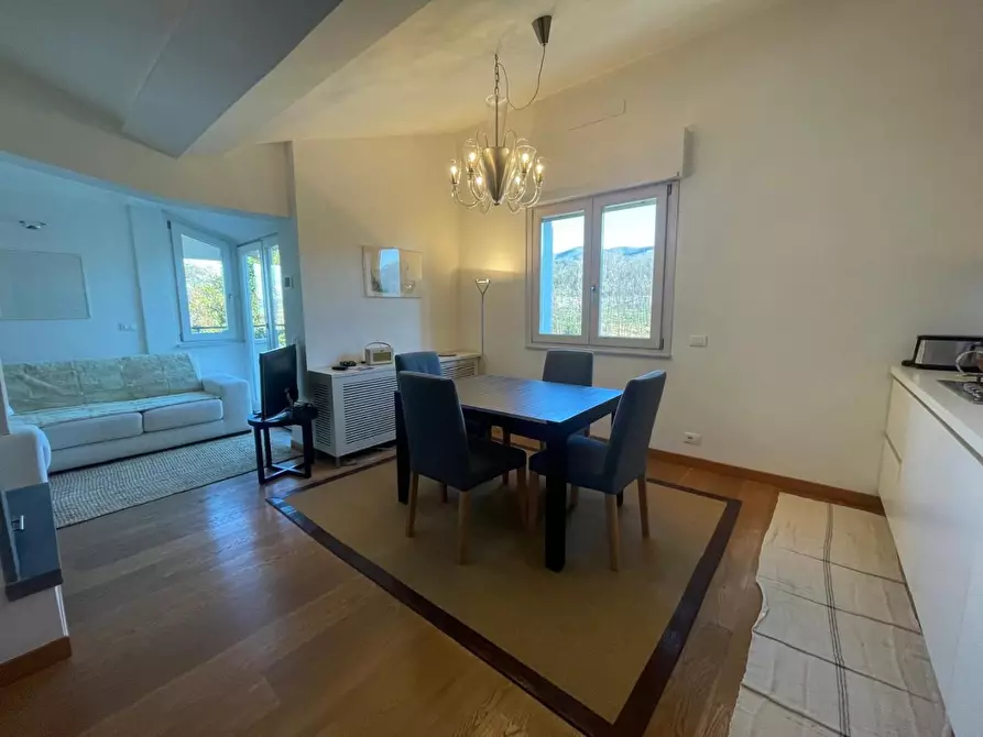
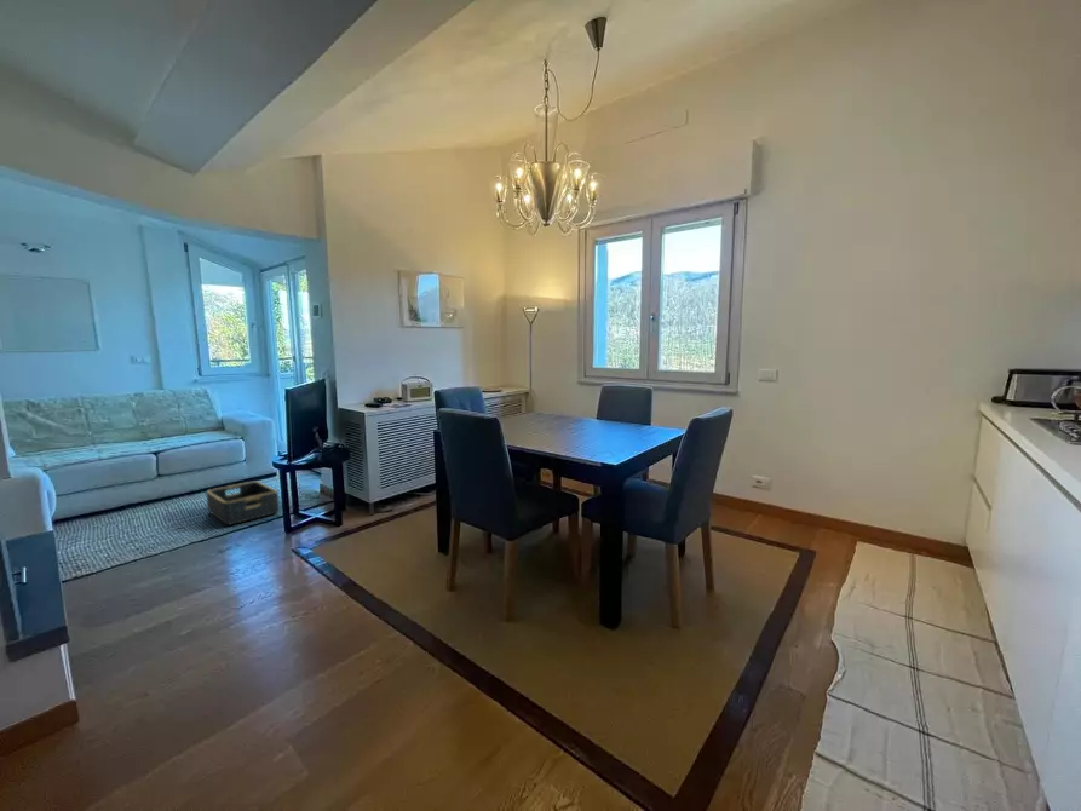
+ basket (242, 501)
